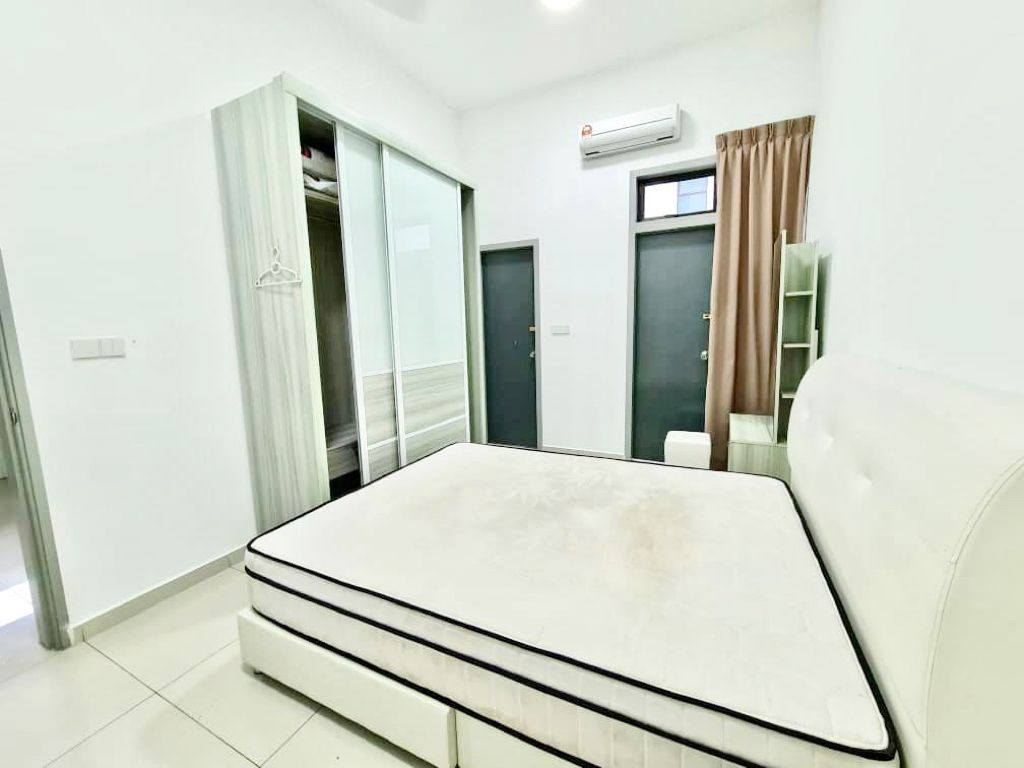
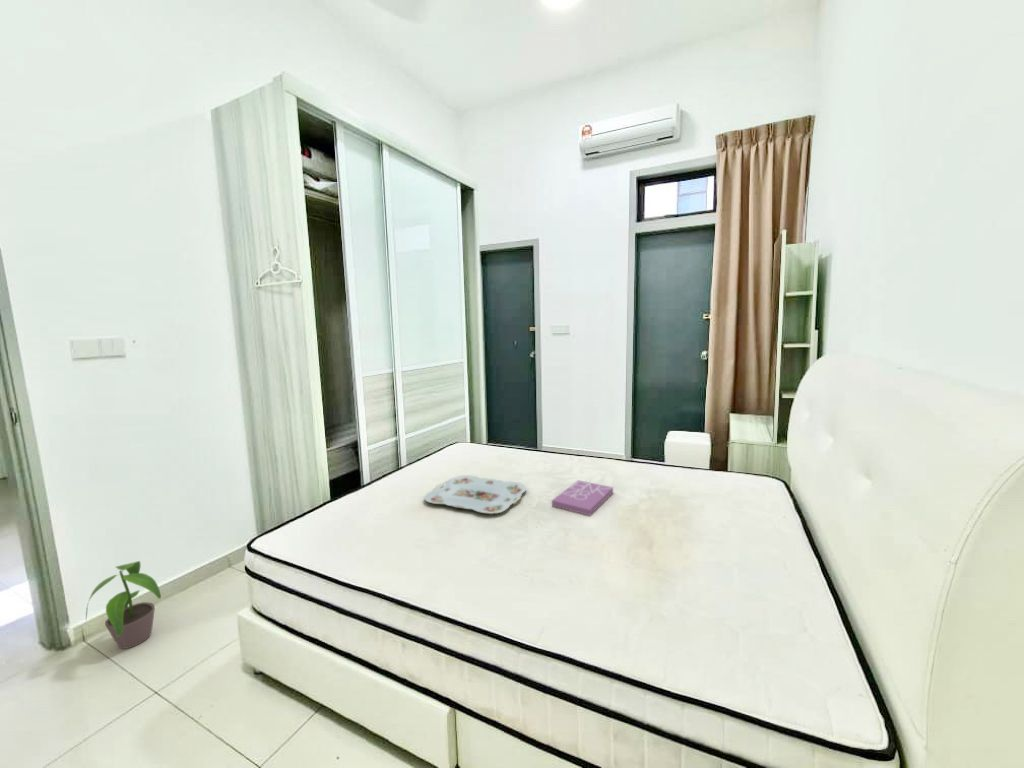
+ book (583, 496)
+ serving tray (476, 493)
+ potted plant (127, 605)
